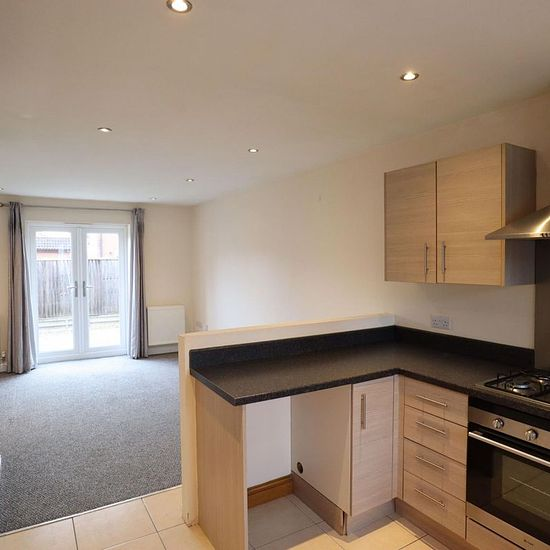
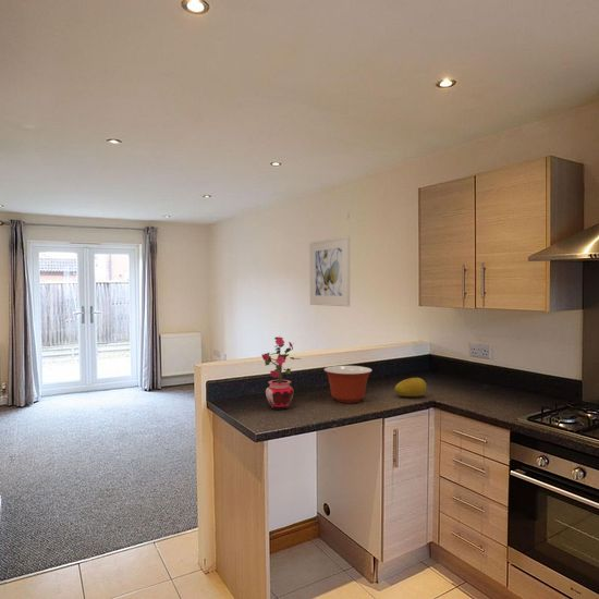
+ potted plant (281, 370)
+ fruit (409, 387)
+ mixing bowl (347, 384)
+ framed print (328, 272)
